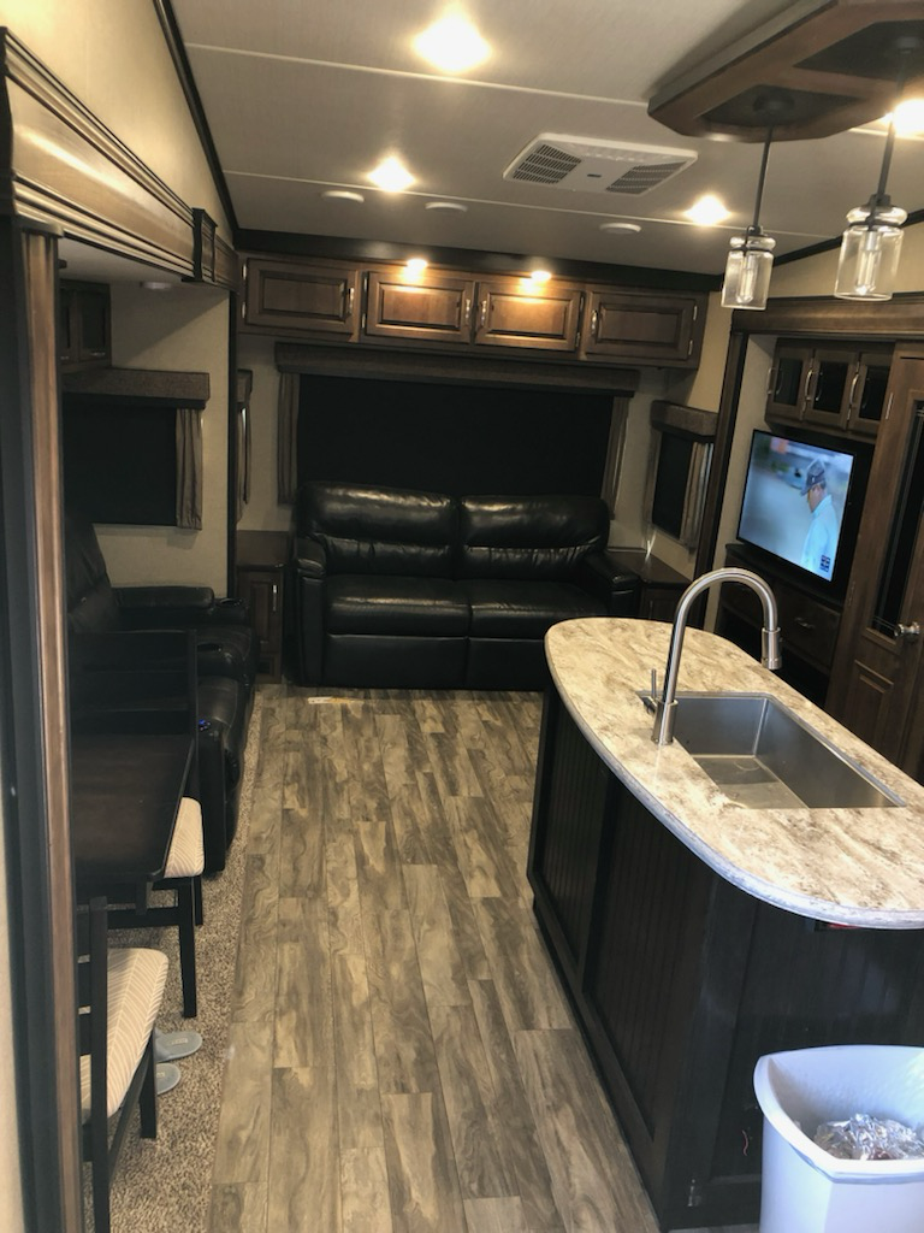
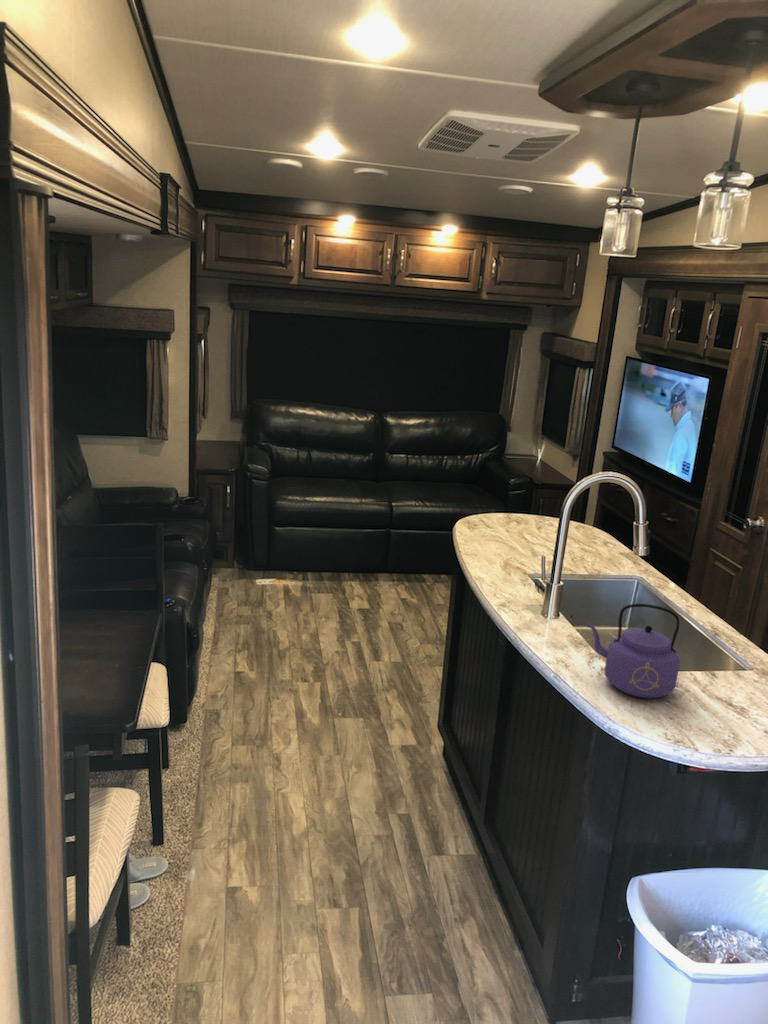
+ kettle (632, 643)
